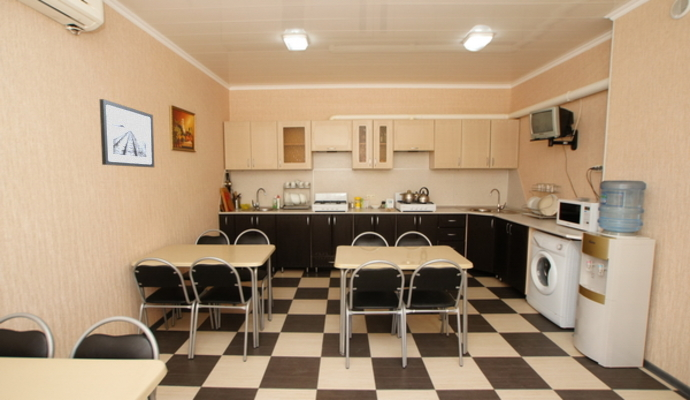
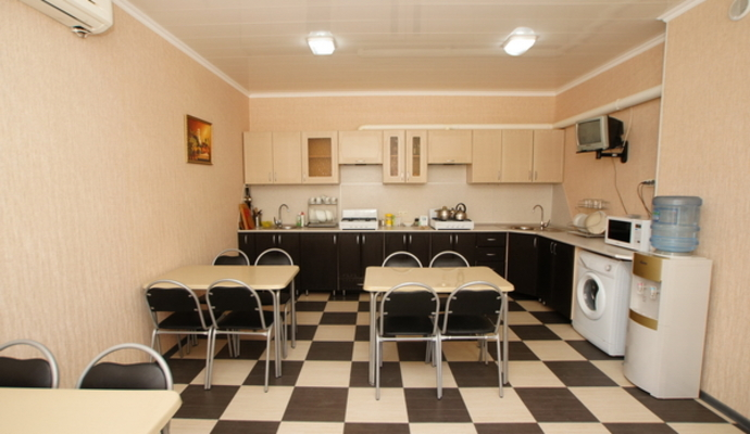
- wall art (130, 137)
